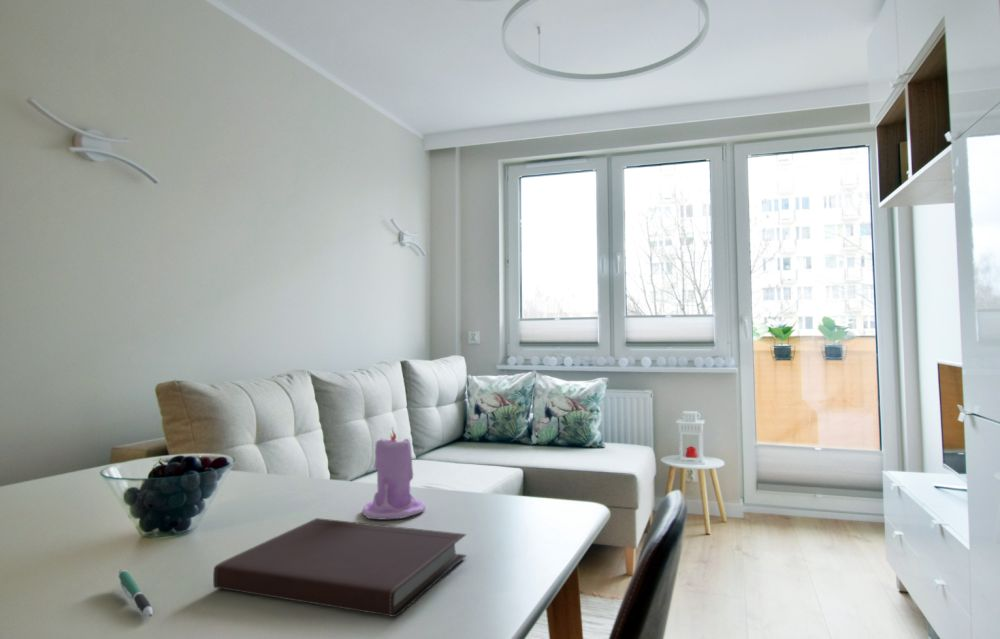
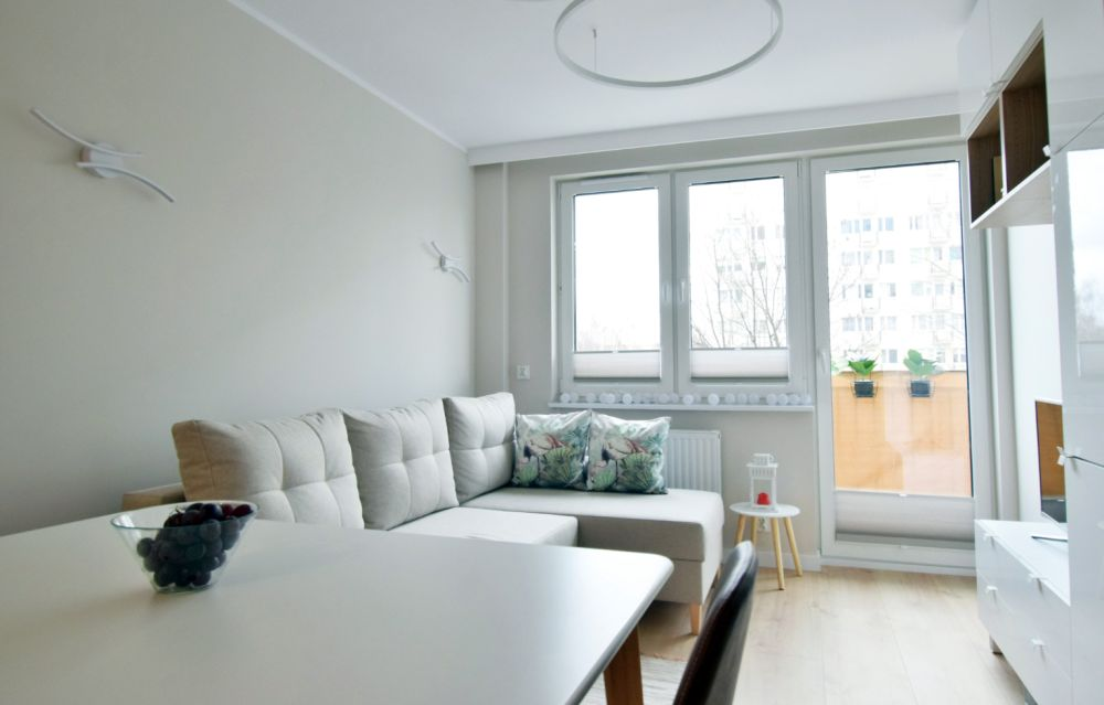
- pen (134, 591)
- notebook (348, 560)
- candle (392, 468)
